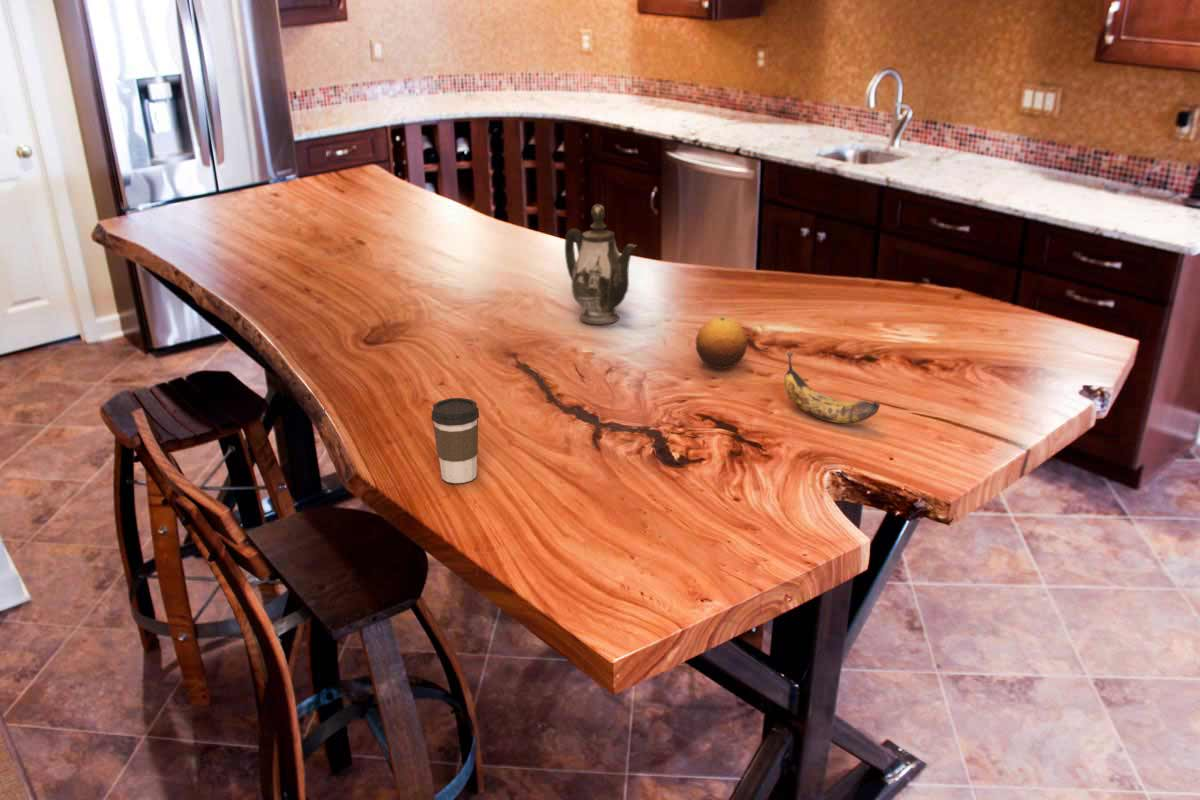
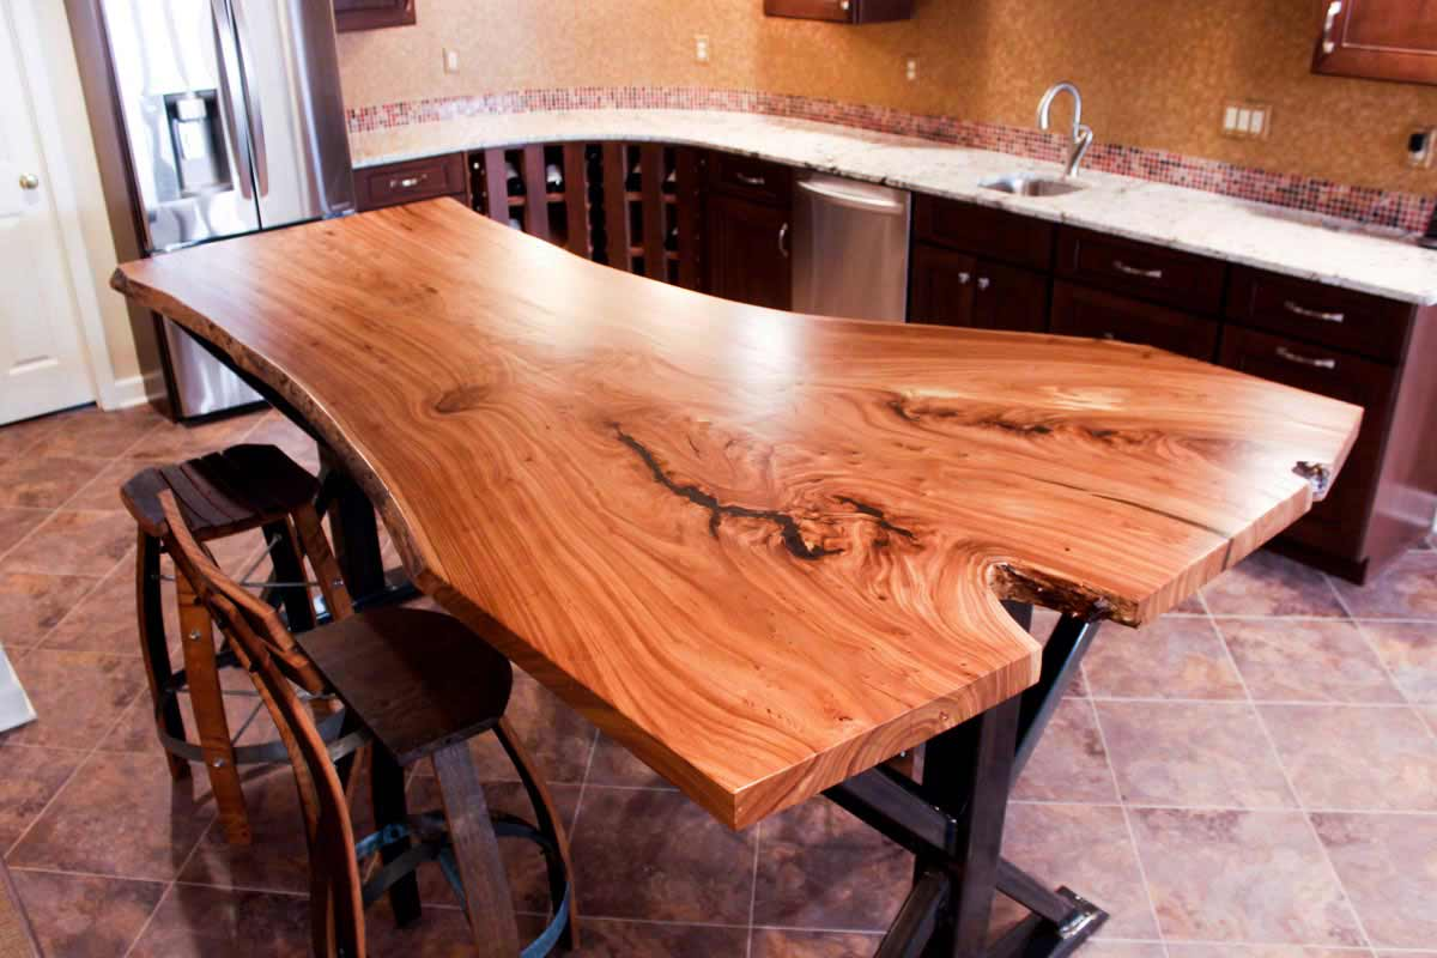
- fruit (721, 342)
- coffee cup (457, 441)
- teapot (600, 263)
- banana (826, 396)
